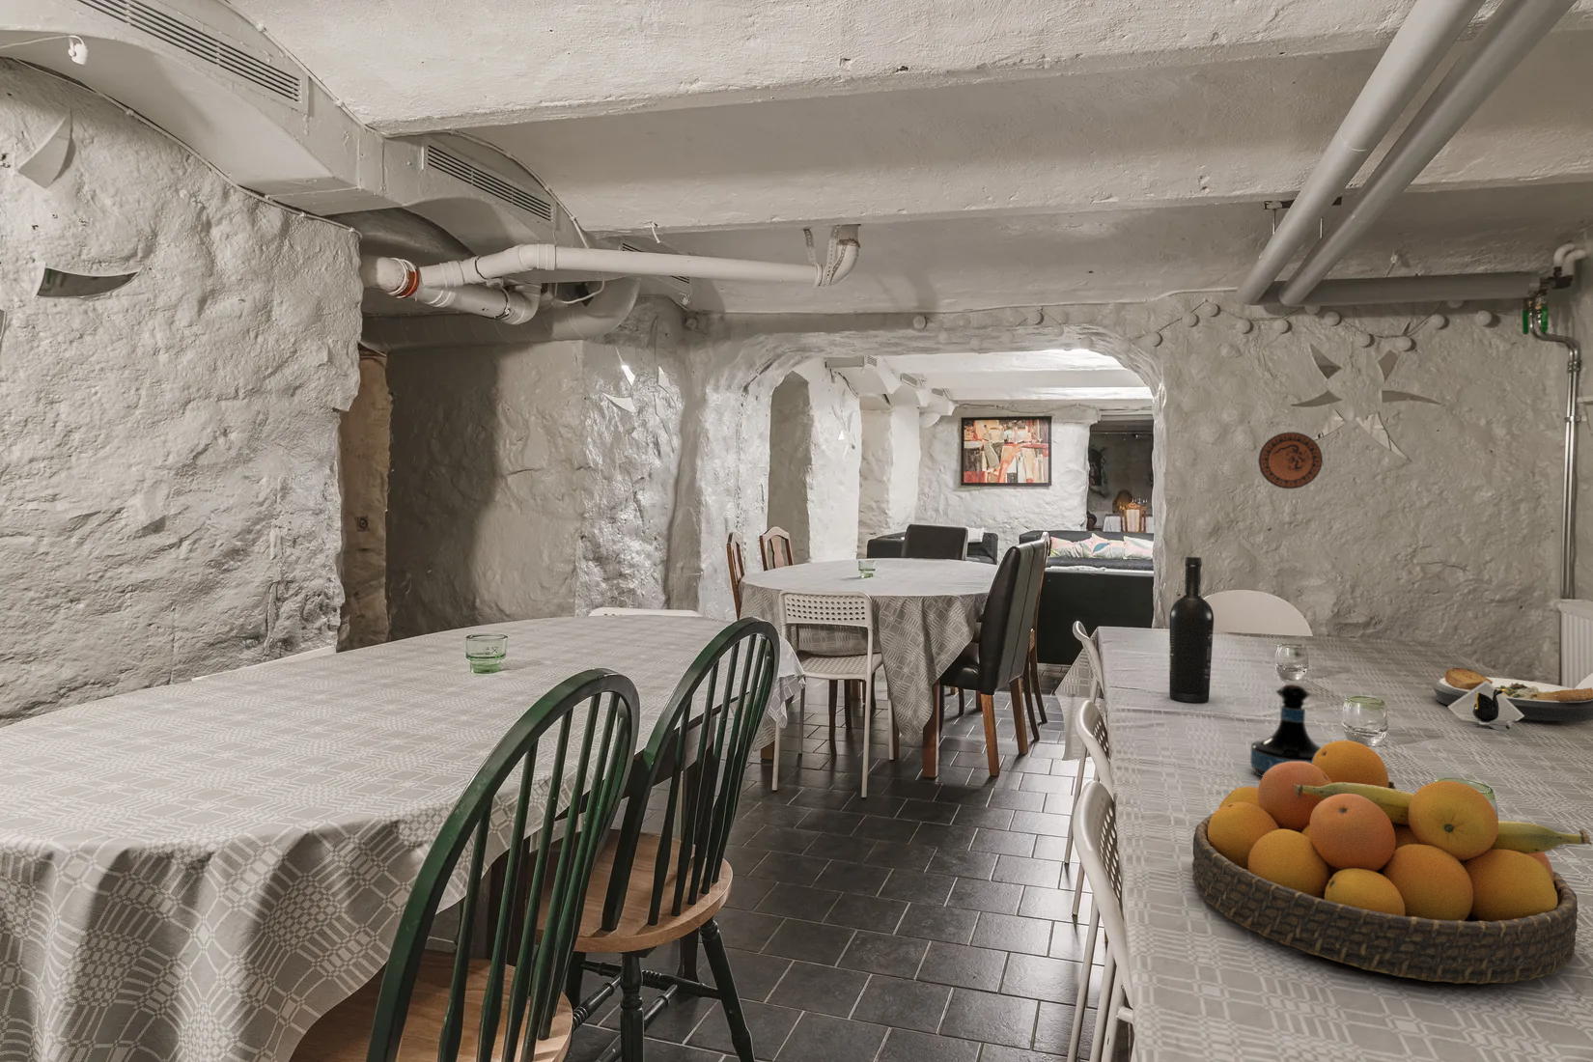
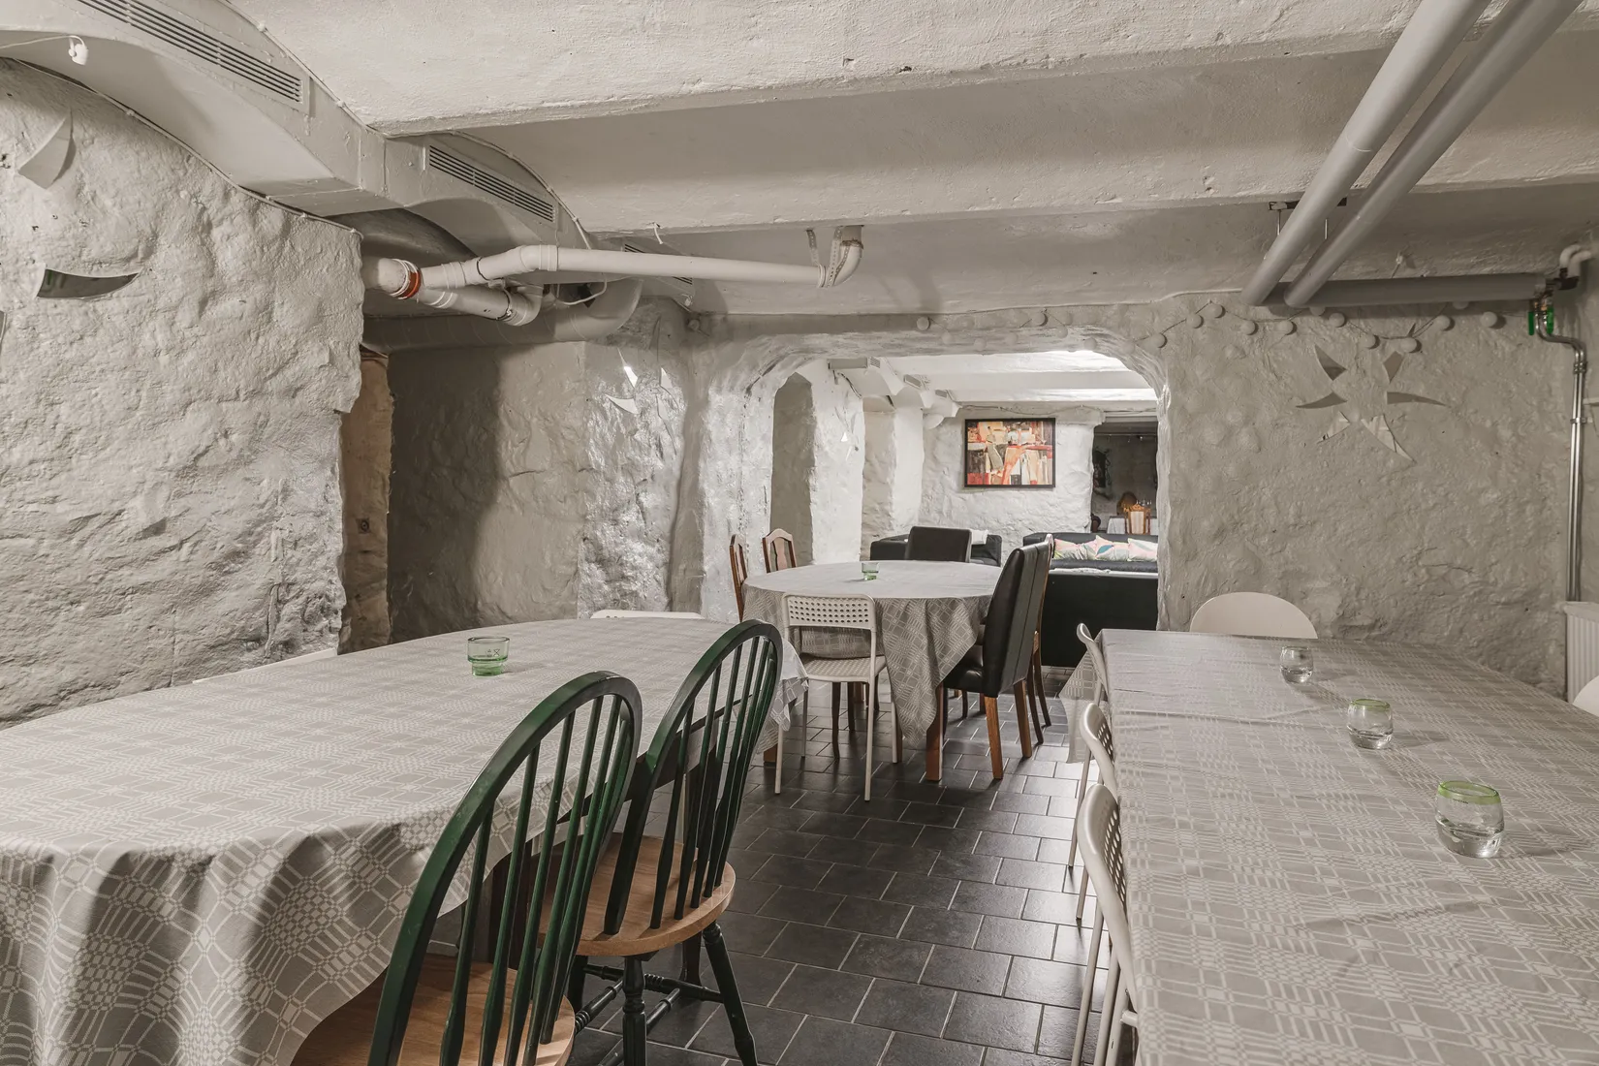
- wine bottle (1190, 628)
- fruit bowl (1369, 834)
- tequila bottle (1292, 731)
- candle (1485, 704)
- plate (1514, 692)
- decorative plate (1290, 461)
